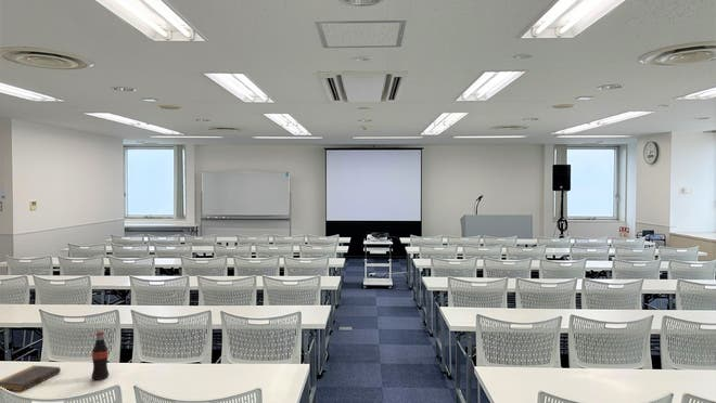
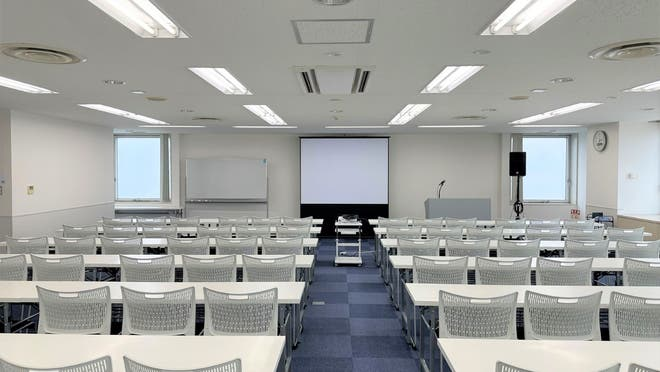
- bottle (100, 354)
- book (28, 377)
